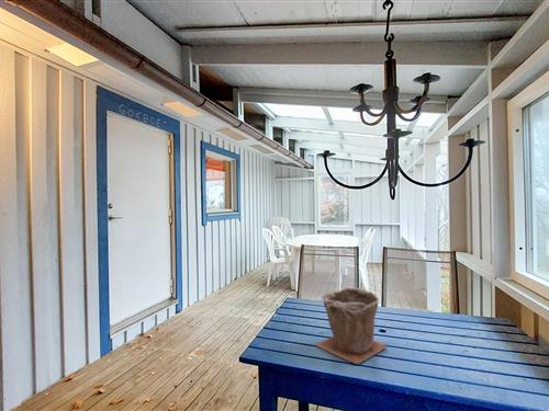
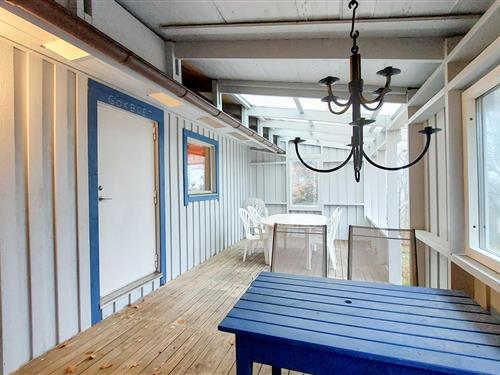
- plant pot (350, 319)
